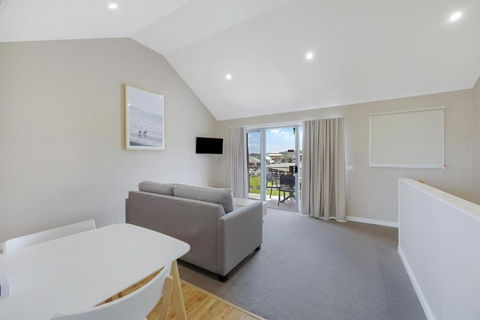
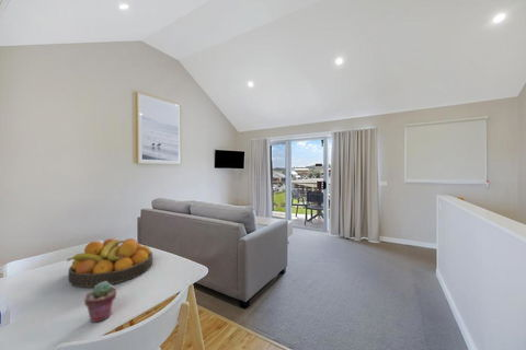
+ fruit bowl (114, 254)
+ potted succulent (101, 300)
